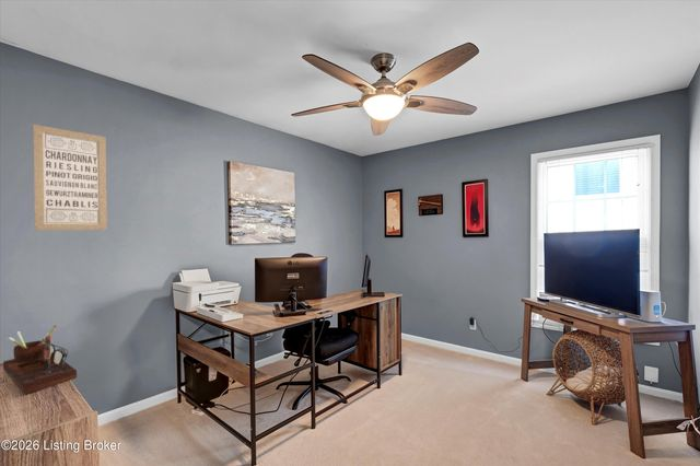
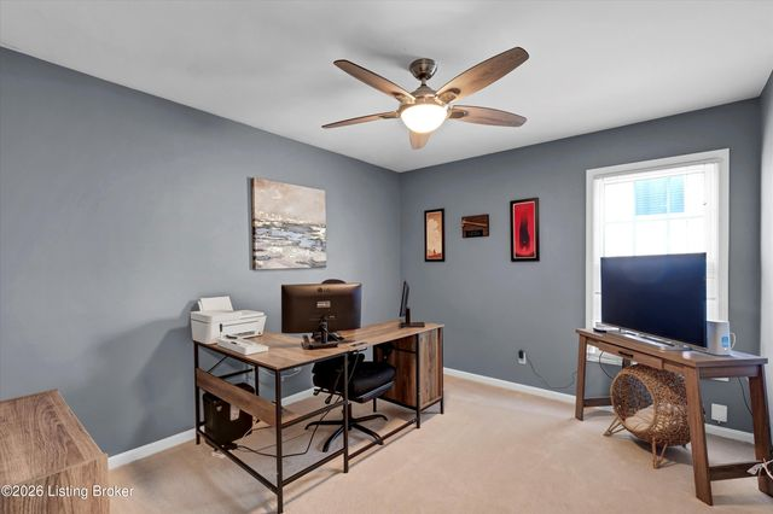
- wall art (72, 180)
- desk organizer (38, 350)
